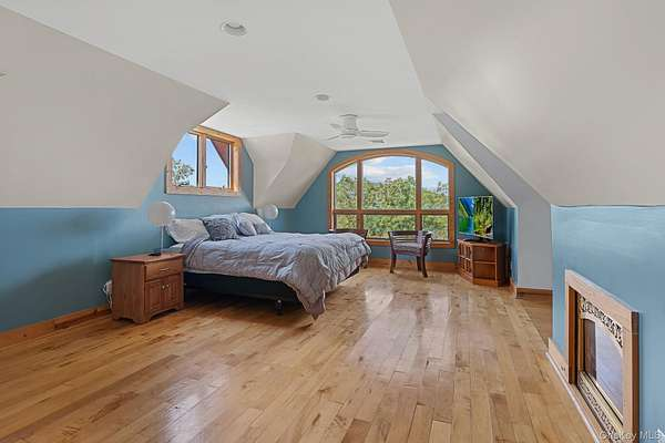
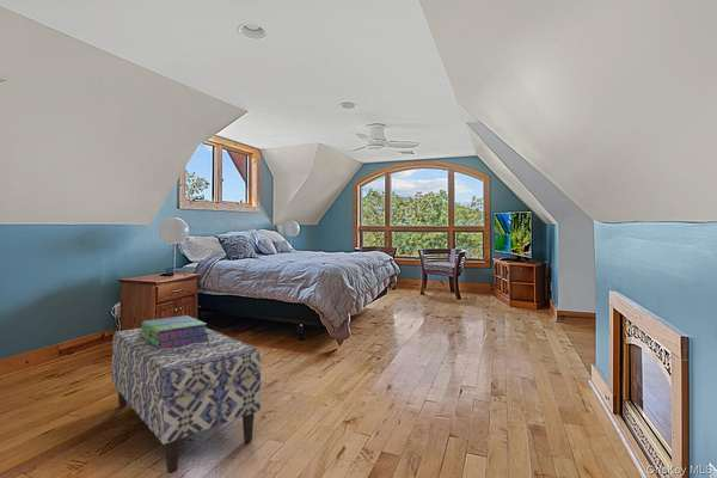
+ stack of books (173, 330)
+ bench (179, 380)
